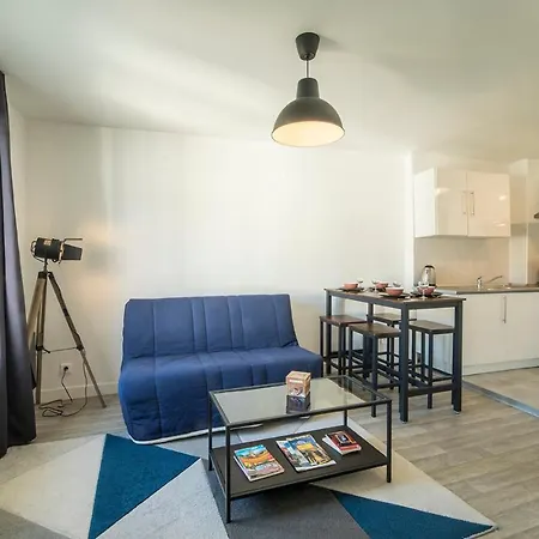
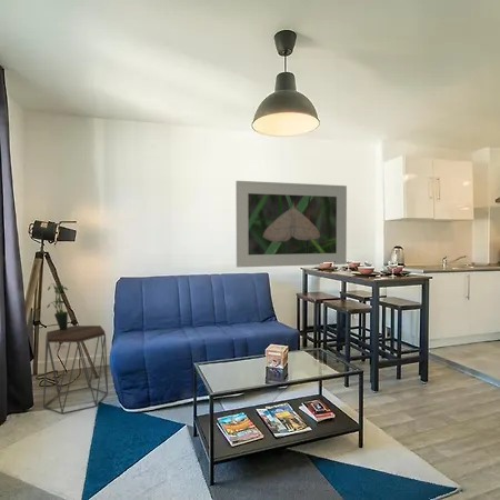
+ potted plant (61, 306)
+ side table (73, 364)
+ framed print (293, 224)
